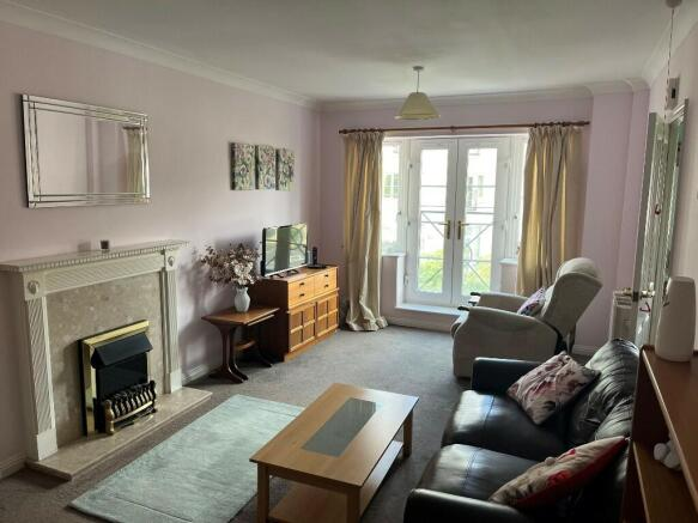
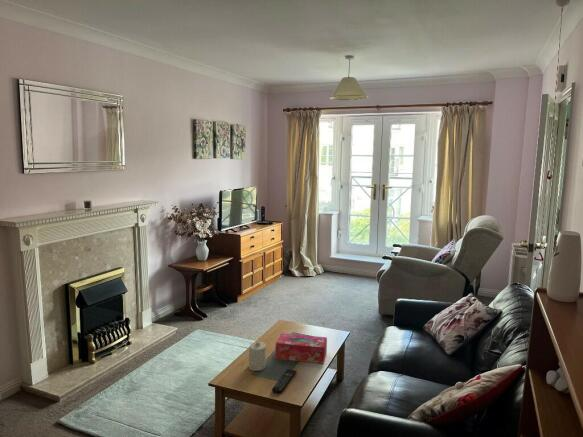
+ candle (257, 353)
+ remote control (284, 380)
+ tissue box (301, 347)
